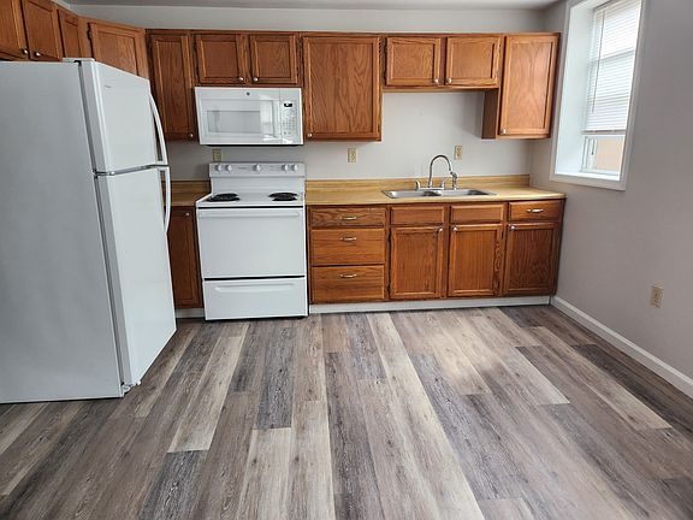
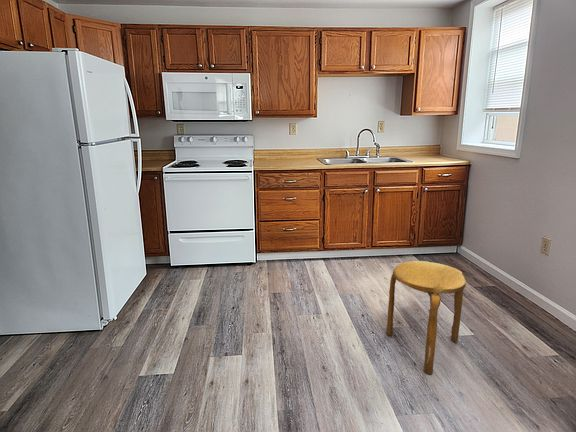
+ stool (430, 311)
